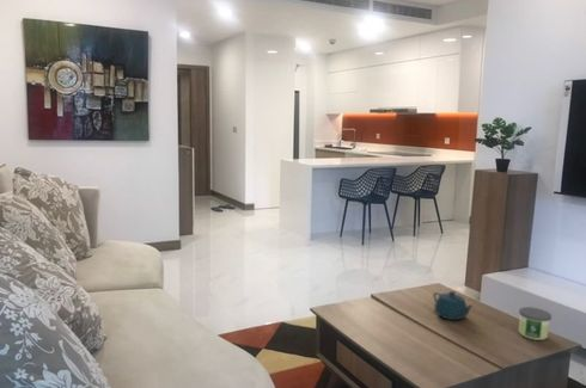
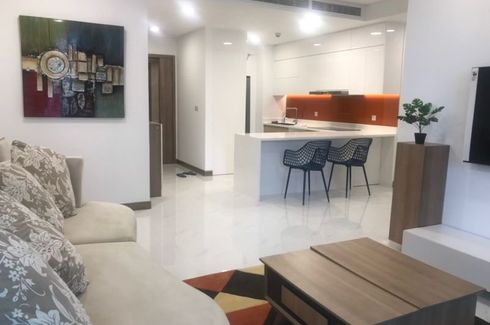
- candle (533, 324)
- teapot (452, 304)
